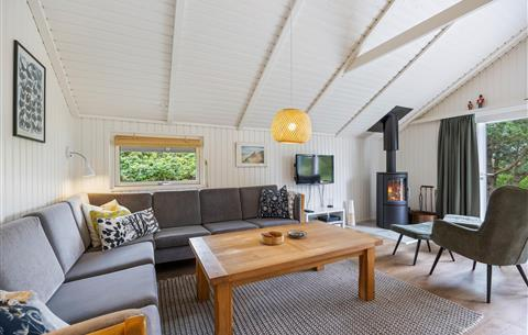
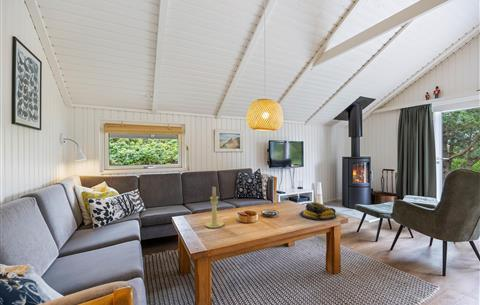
+ fruit bowl (317, 209)
+ candle holder (214, 205)
